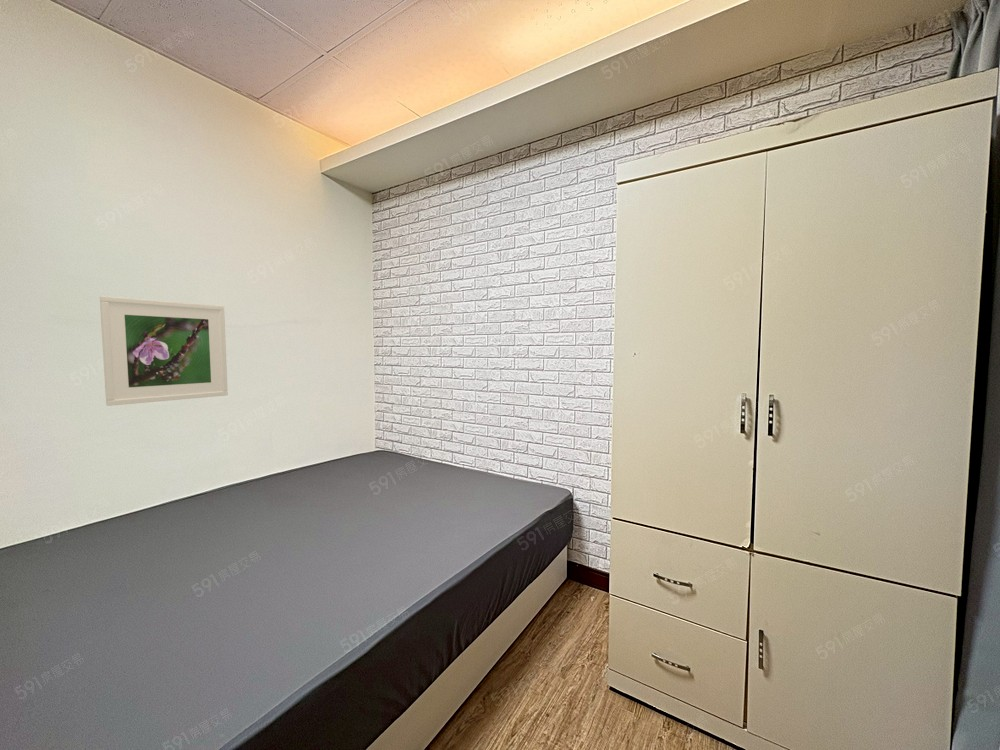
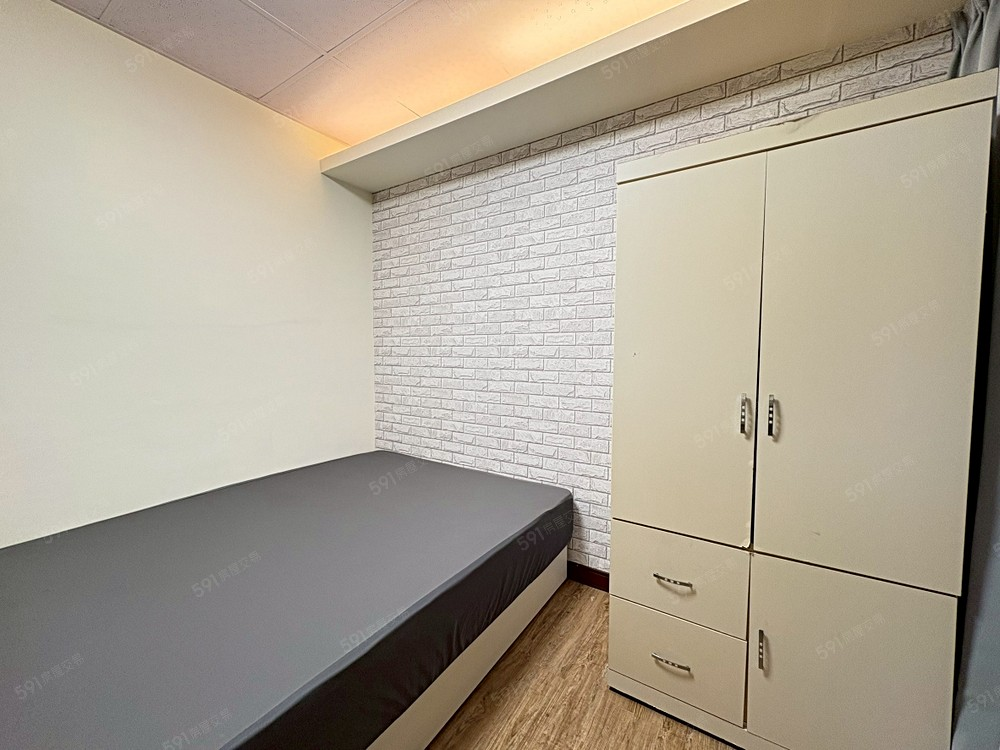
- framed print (170, 351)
